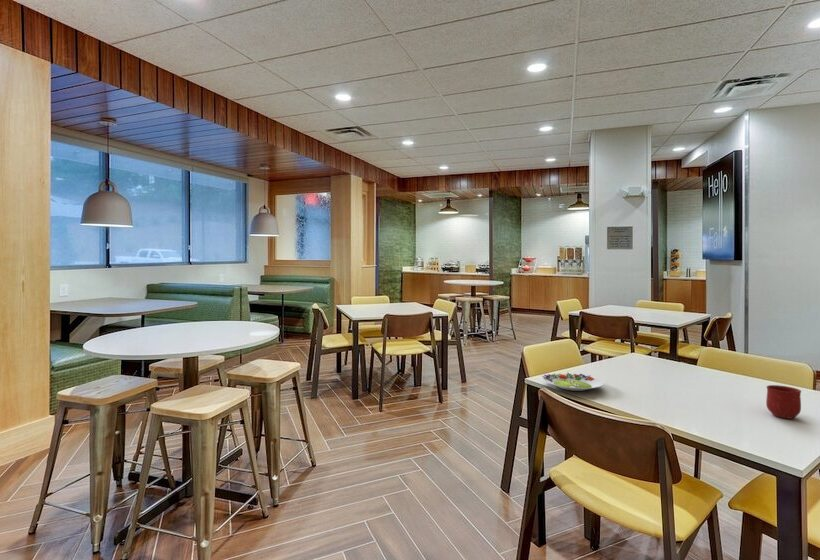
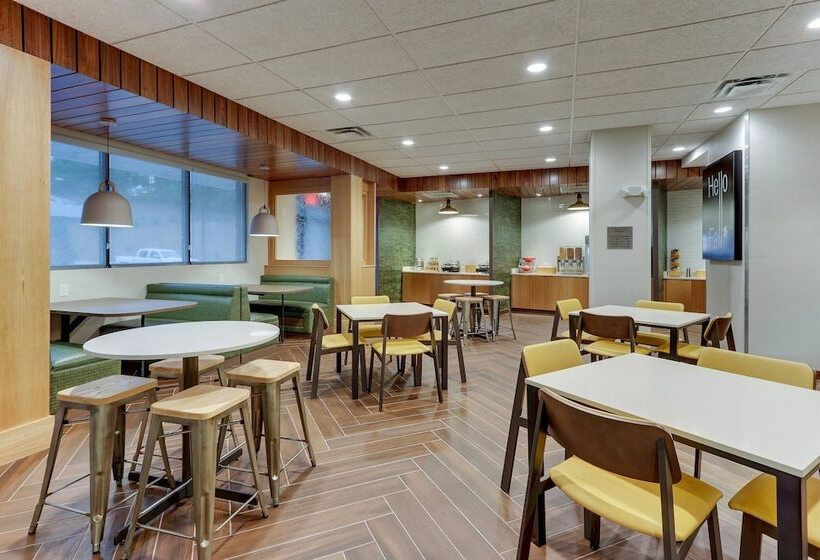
- mug (781, 400)
- salad plate (572, 382)
